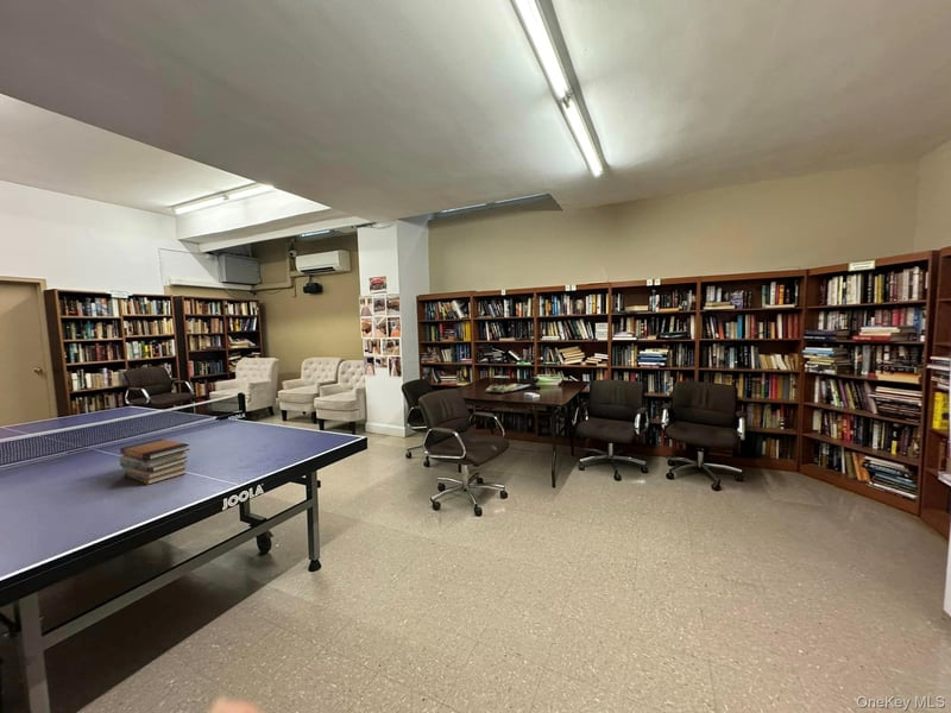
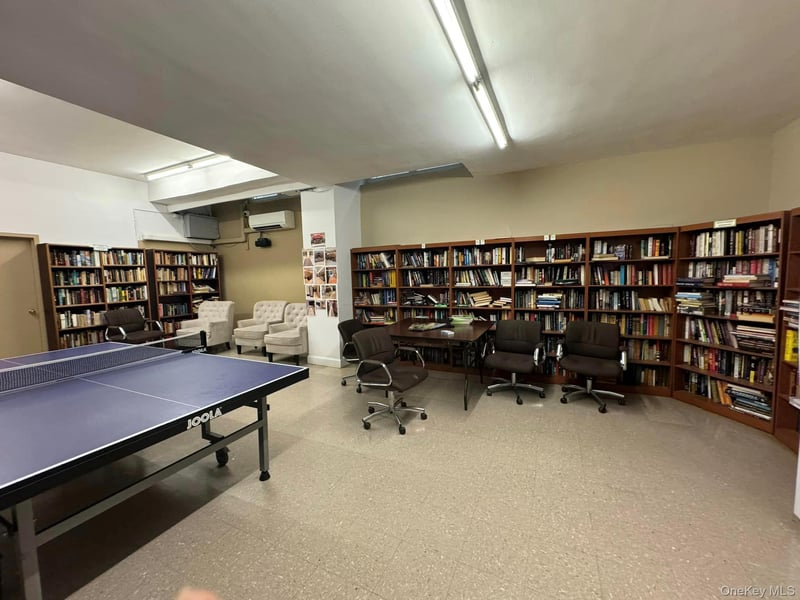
- book stack (155, 460)
